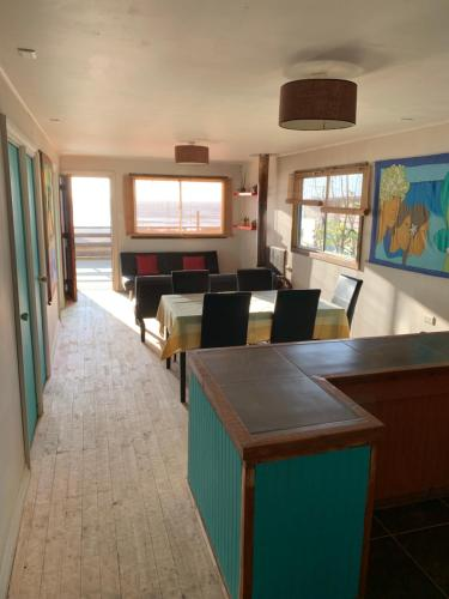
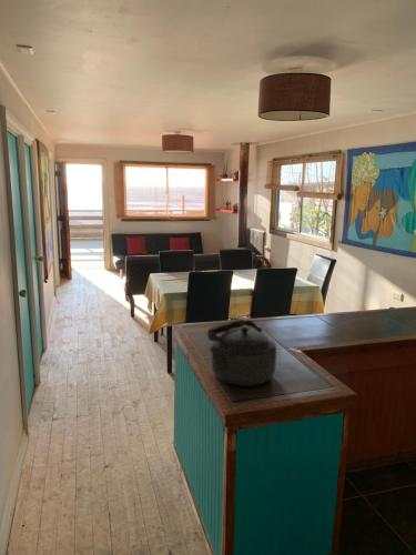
+ kettle (241, 351)
